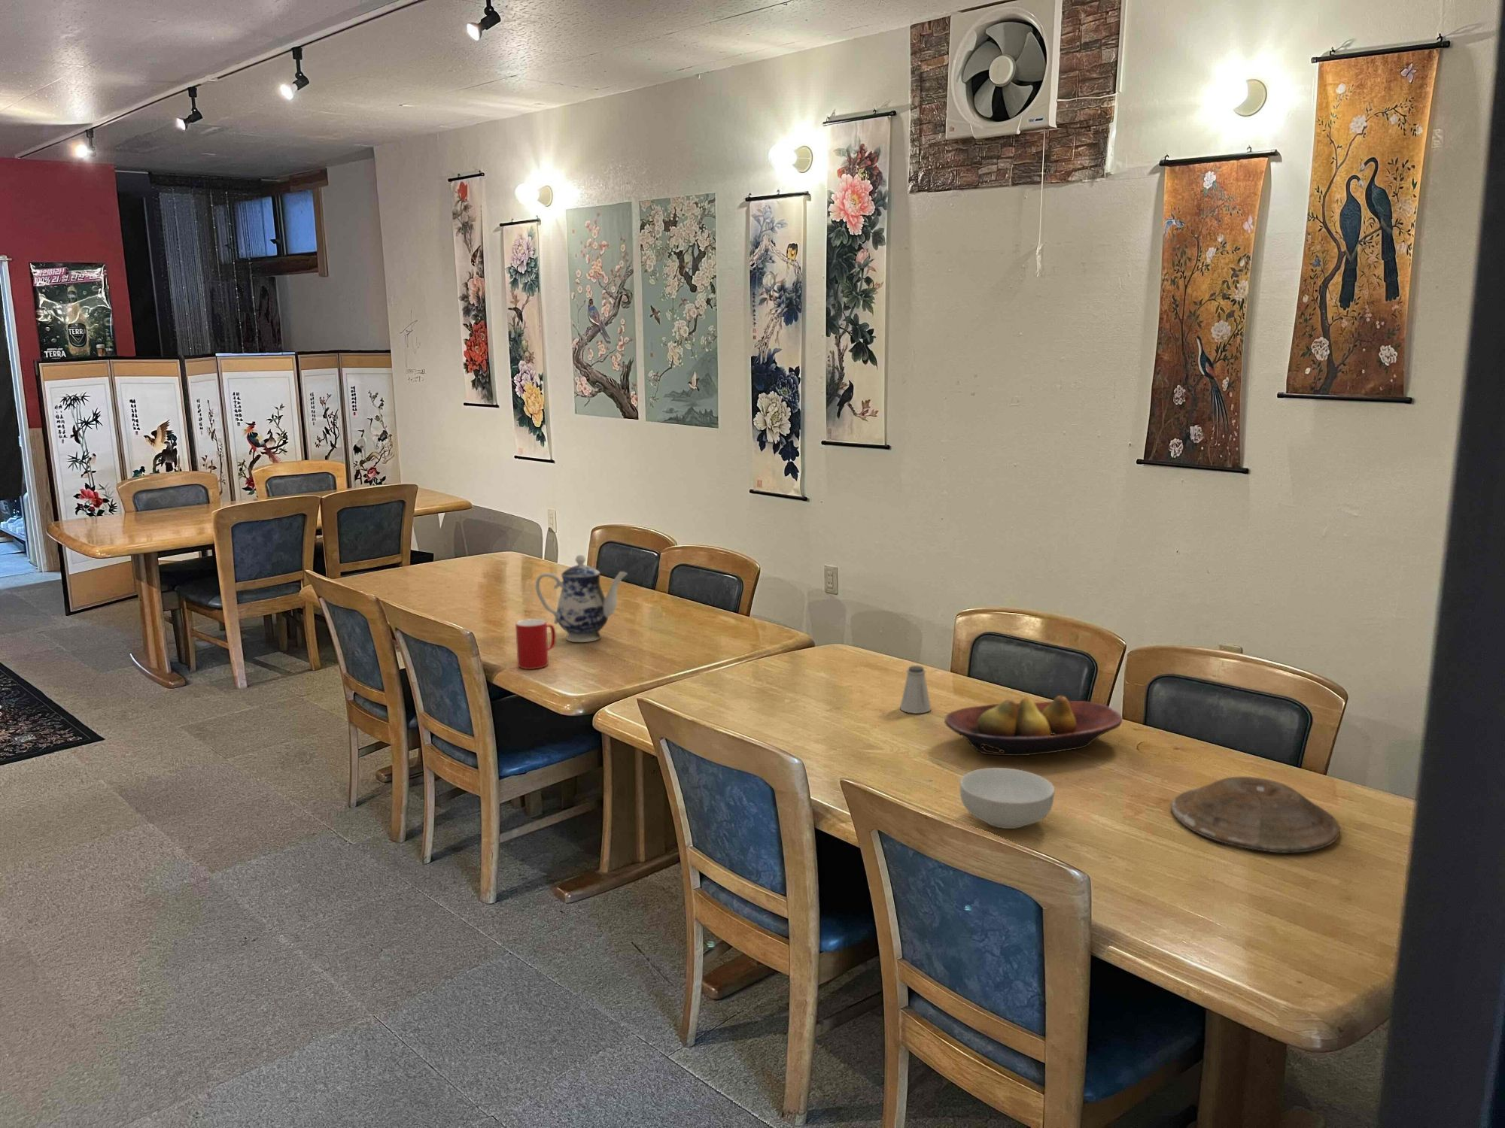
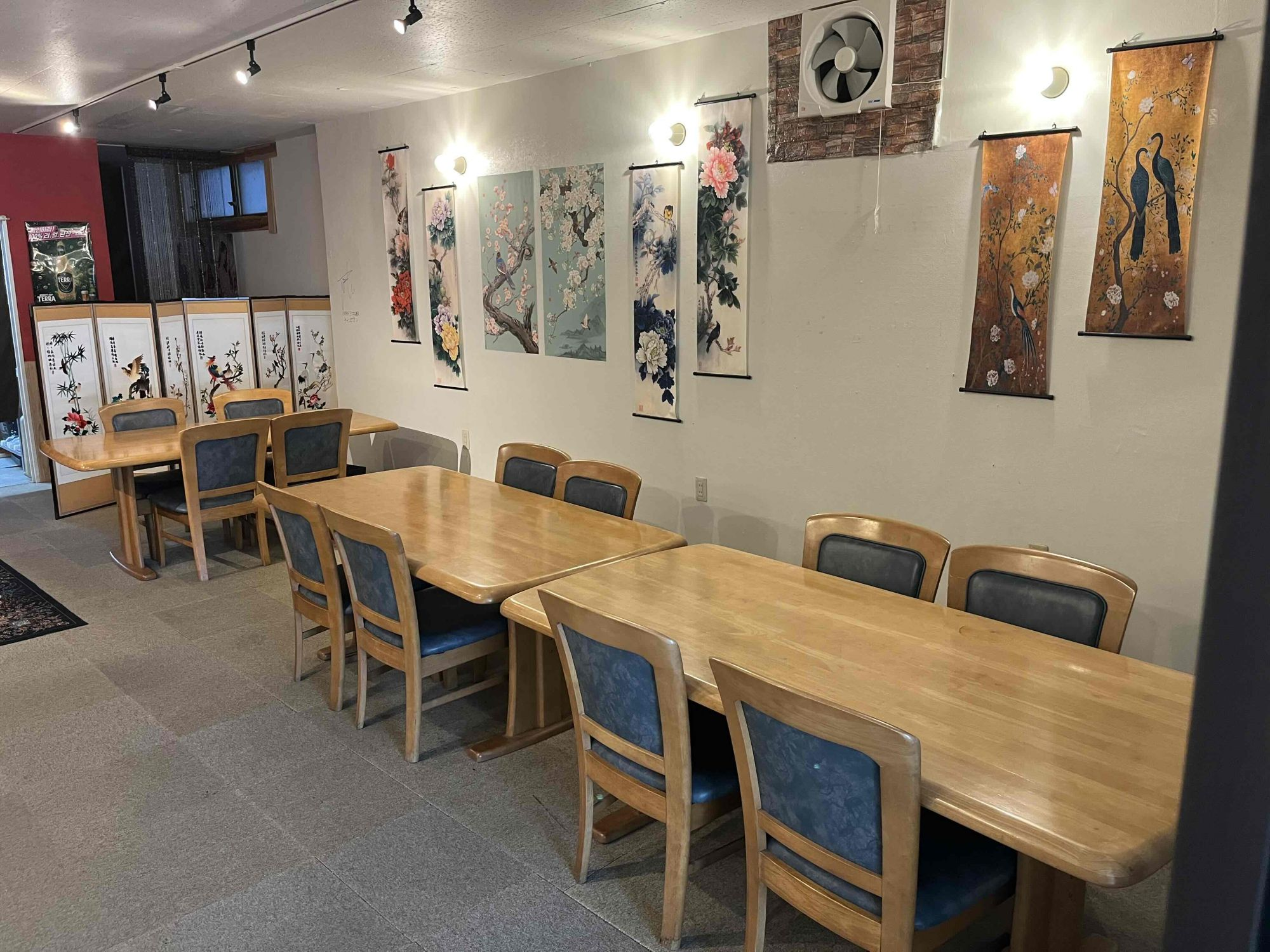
- fruit bowl (1033, 720)
- plate (1255, 802)
- cereal bowl (1006, 802)
- cup (538, 642)
- saltshaker (916, 688)
- teapot (582, 596)
